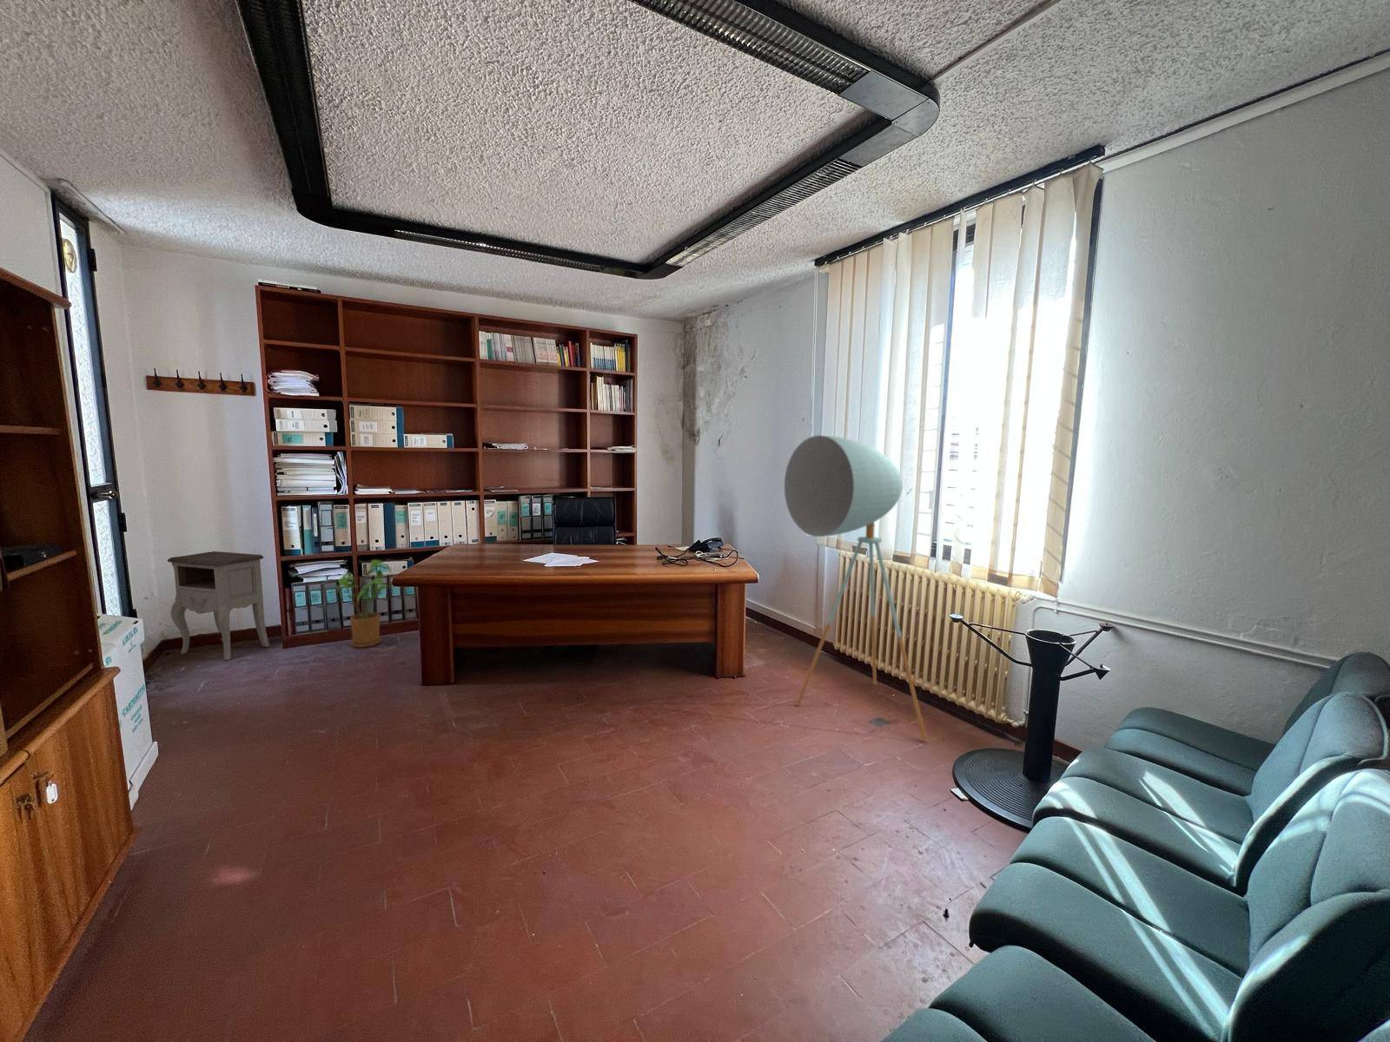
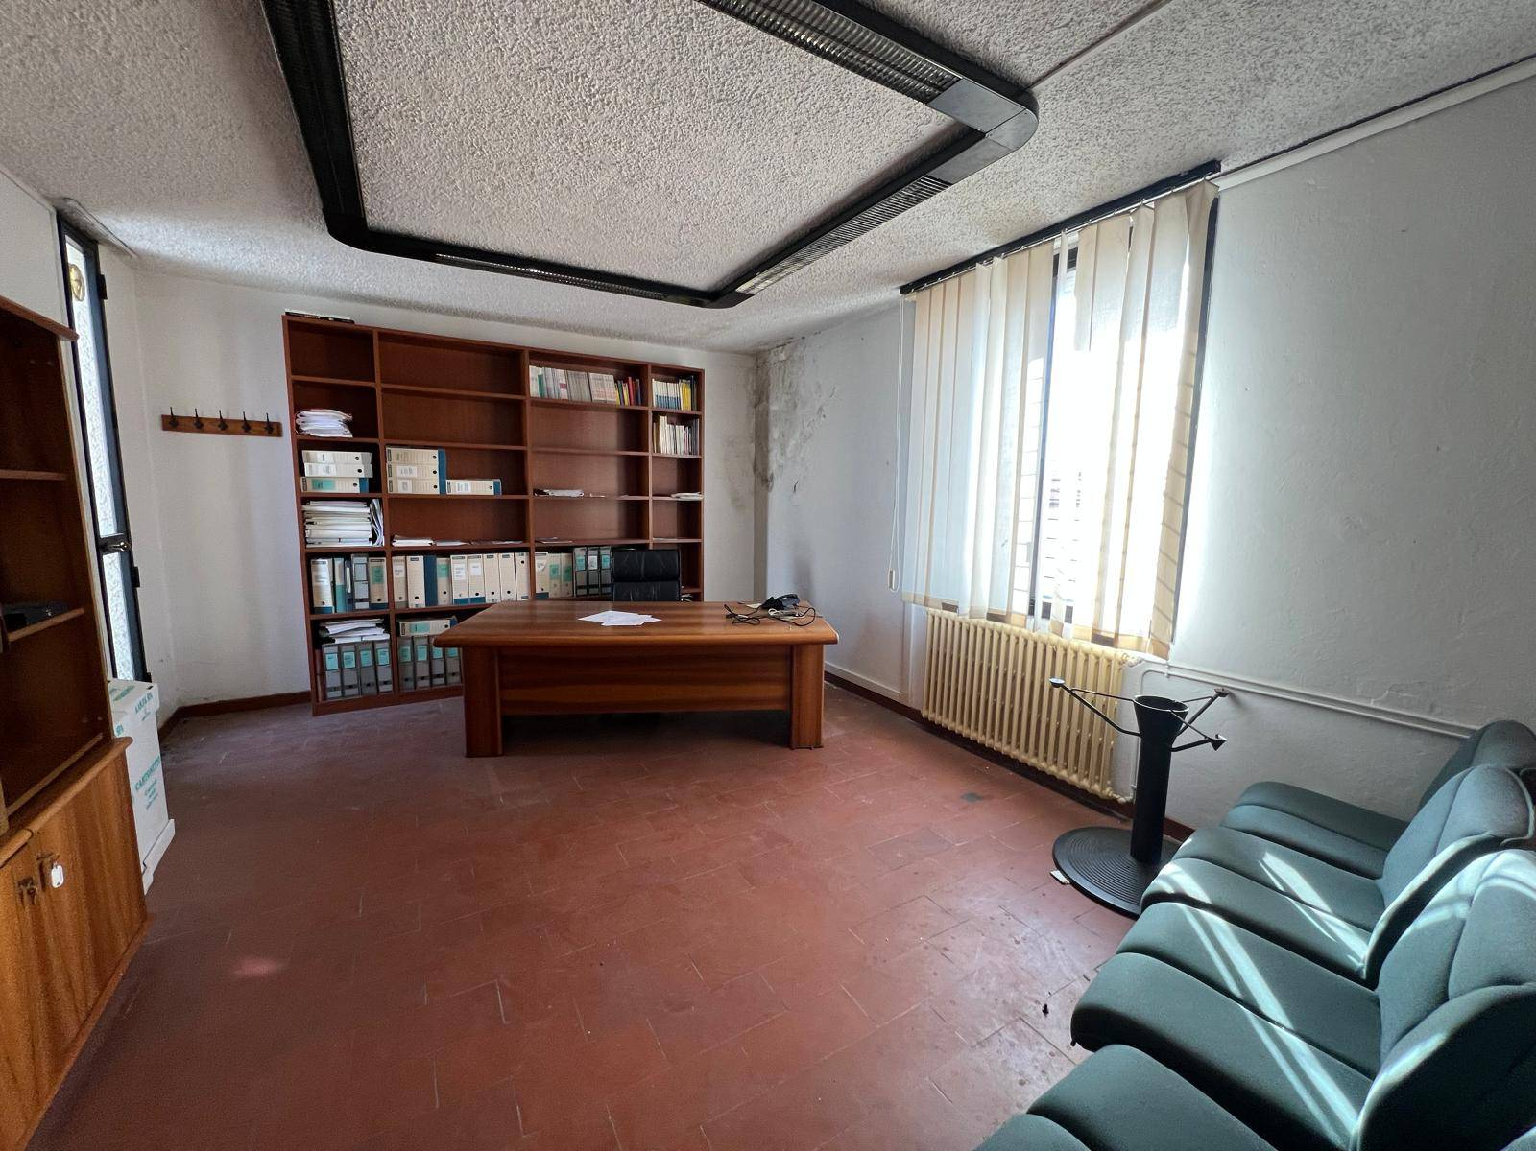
- nightstand (219, 603)
- floor lamp (873, 580)
- house plant (369, 603)
